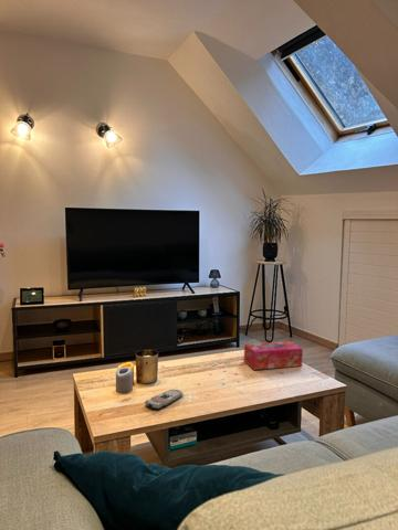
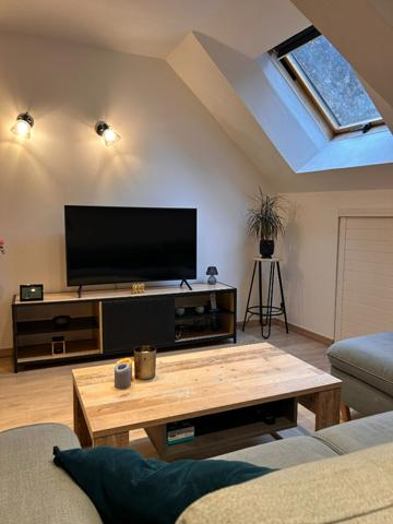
- remote control (165, 399)
- tissue box (272, 354)
